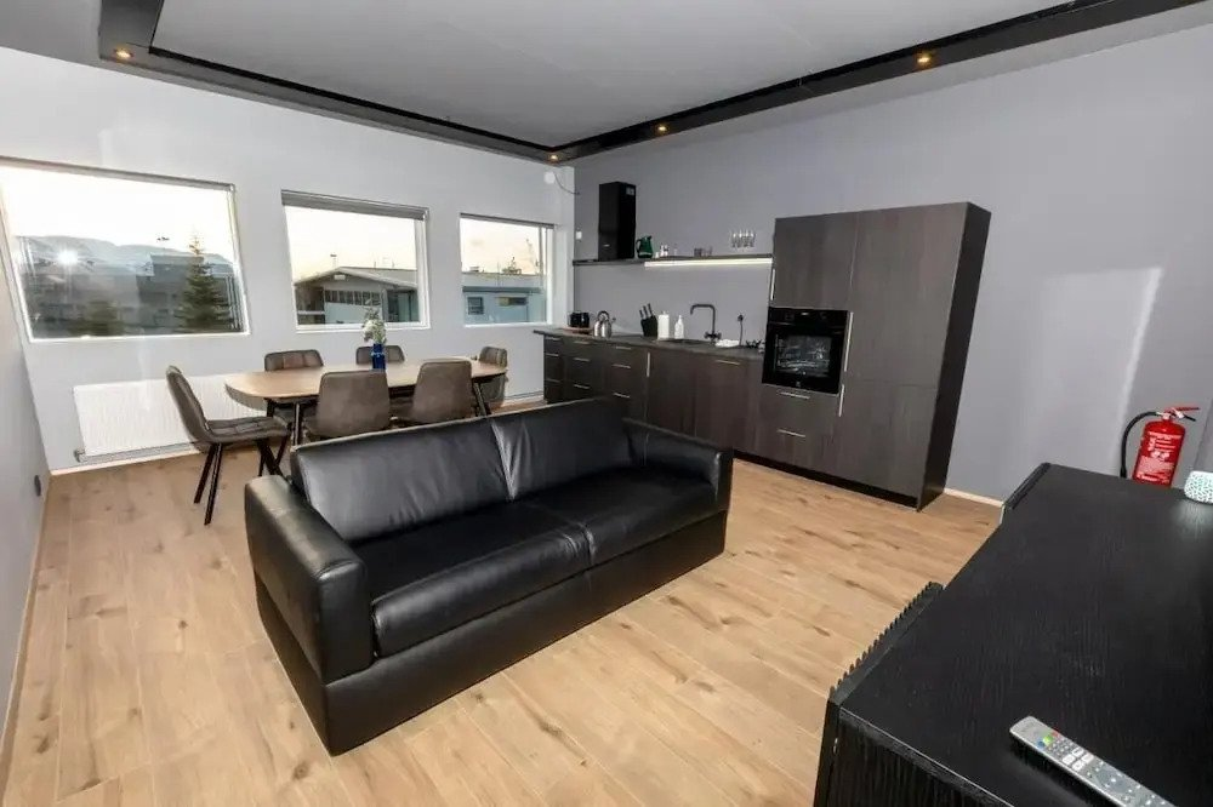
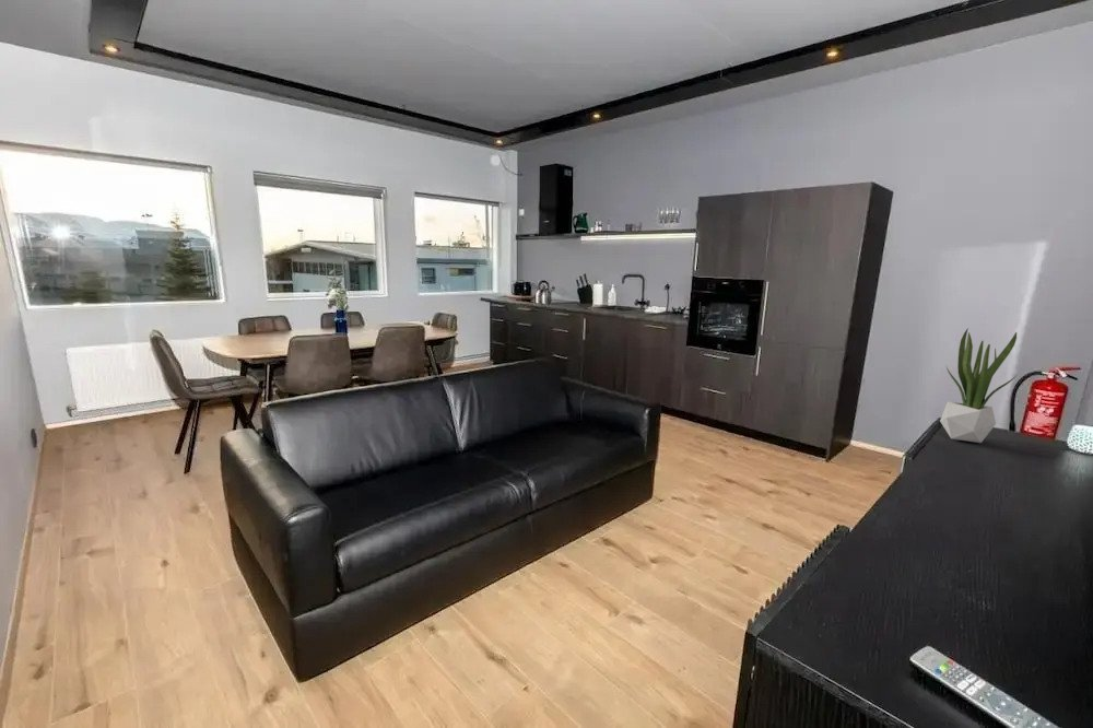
+ potted plant (973, 385)
